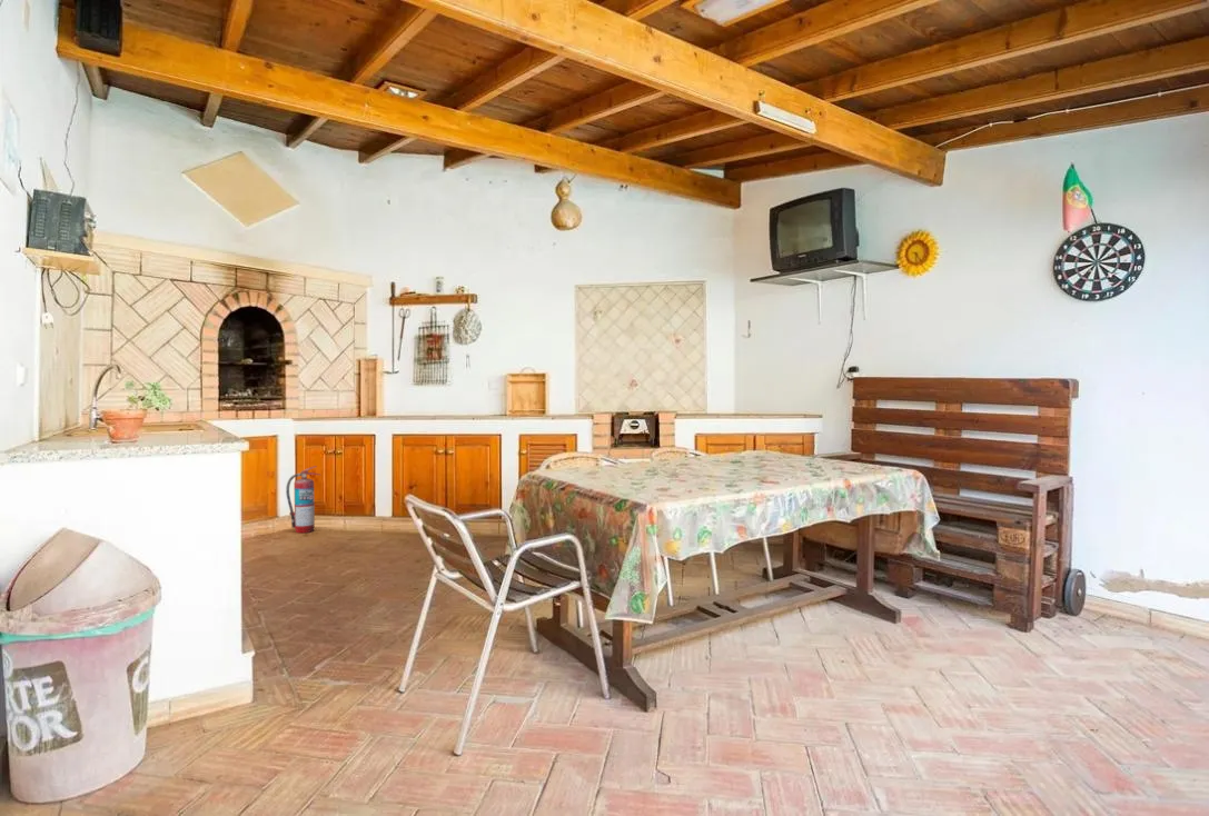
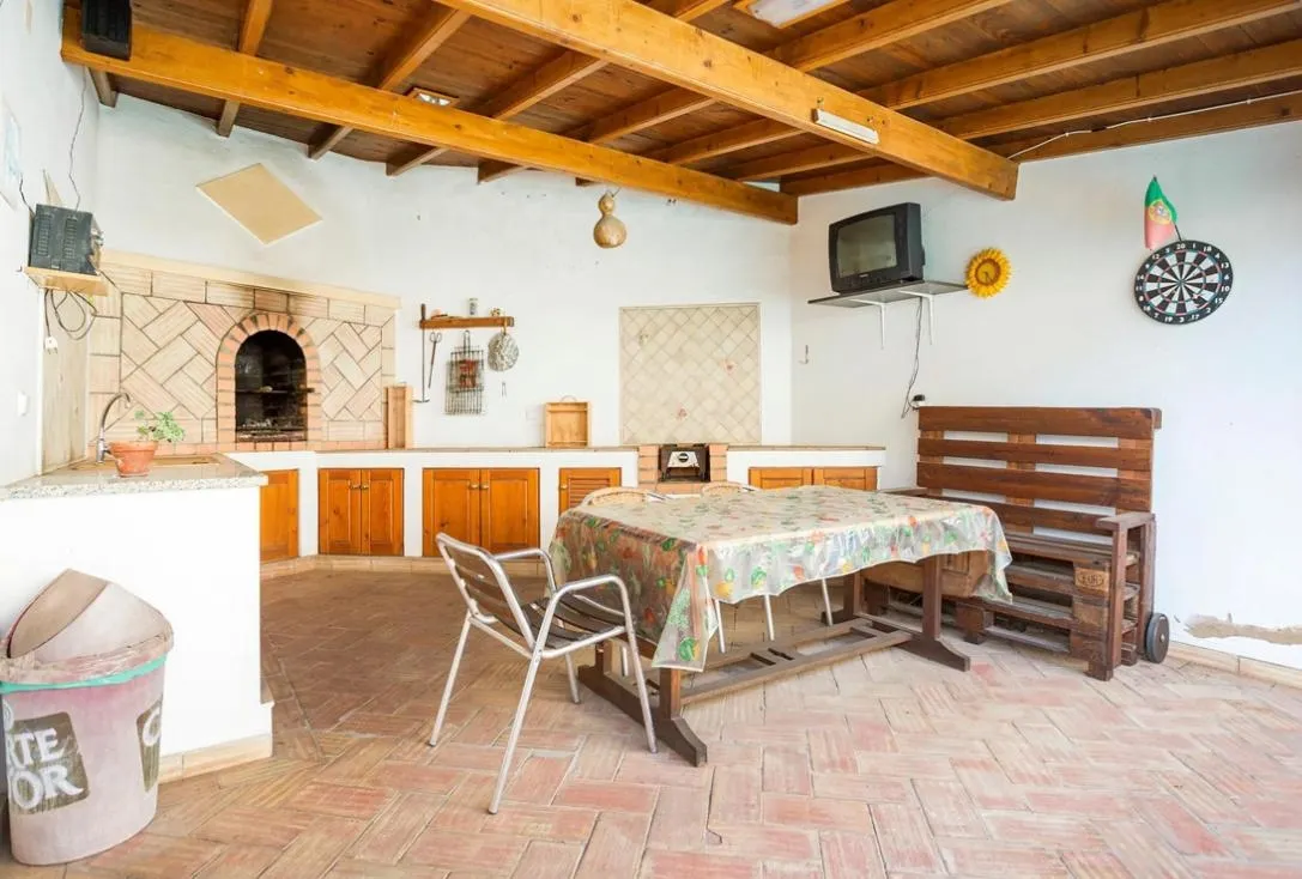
- fire extinguisher (304, 498)
